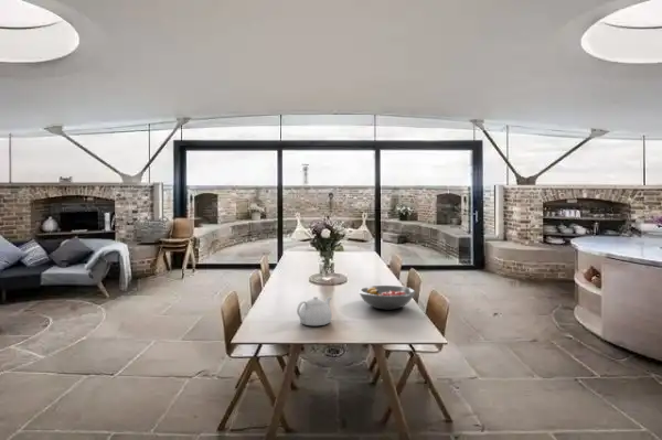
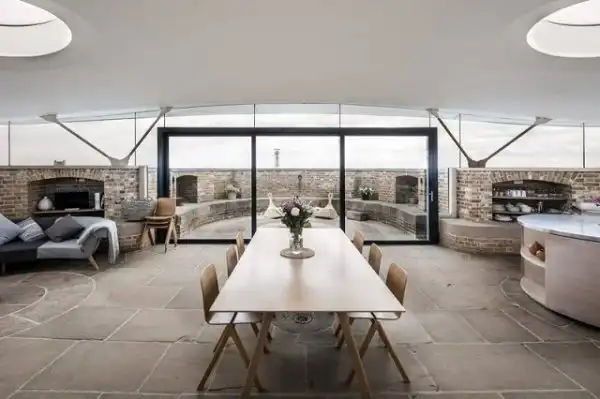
- teapot (314, 309)
- fruit bowl (386, 296)
